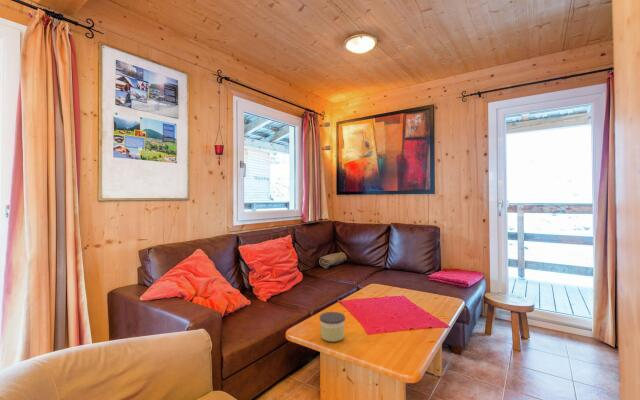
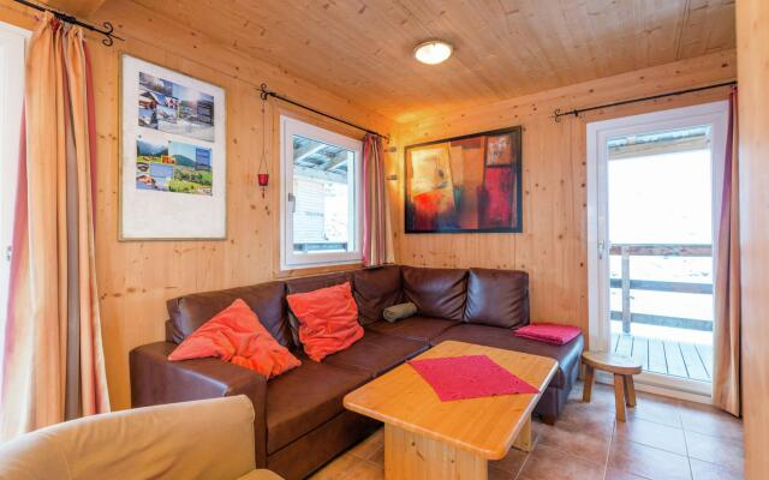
- candle (332, 326)
